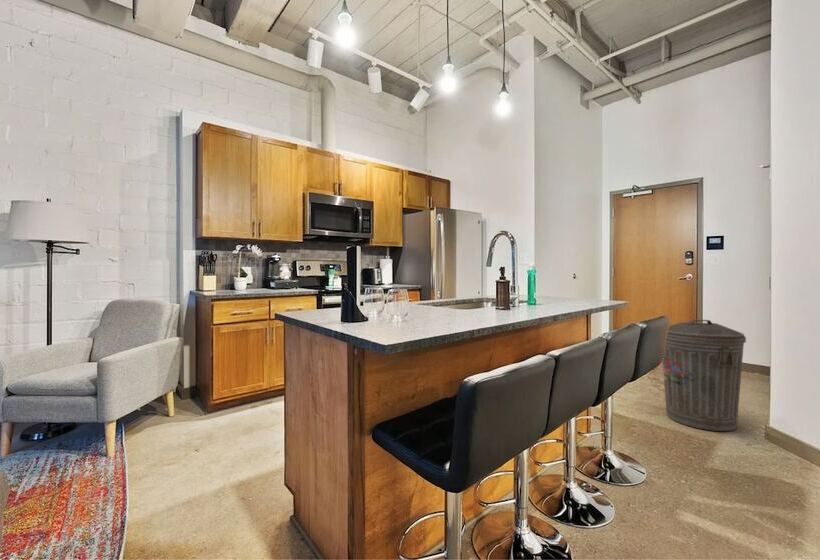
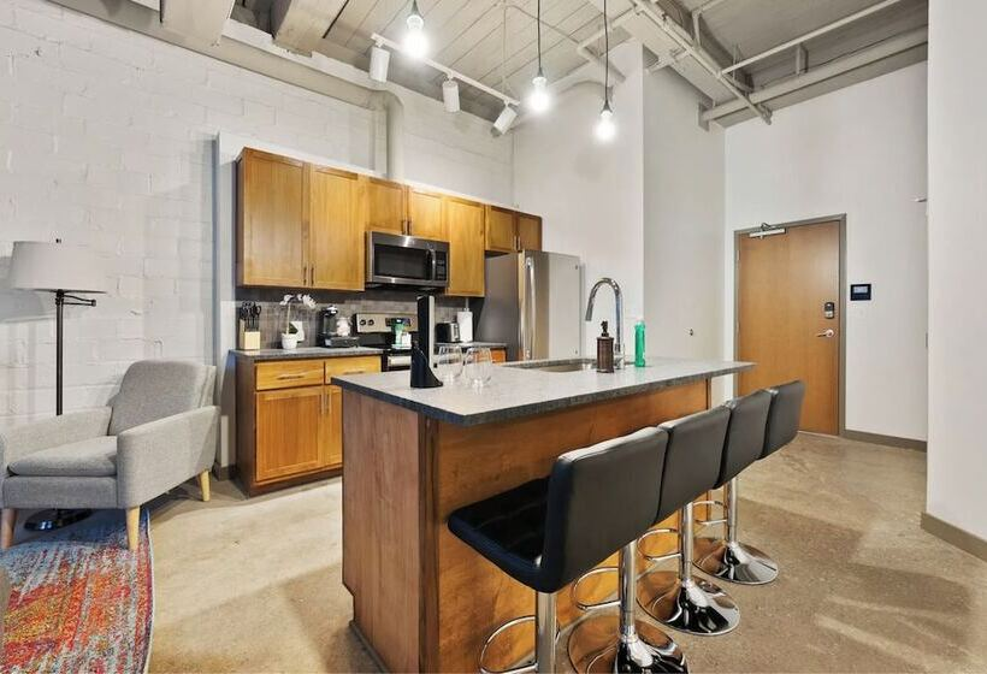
- trash can (700, 369)
